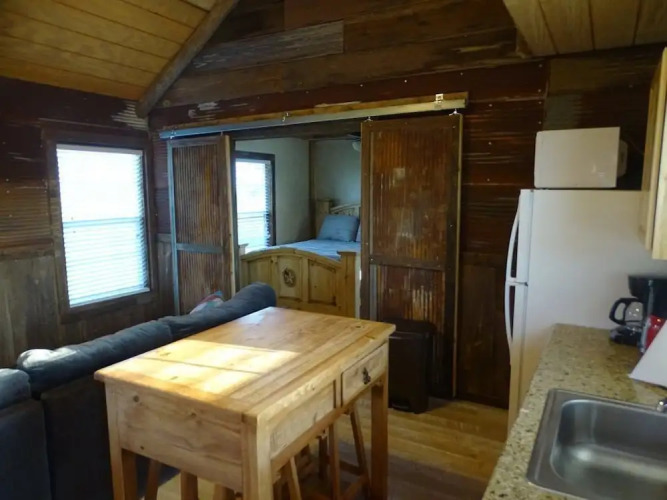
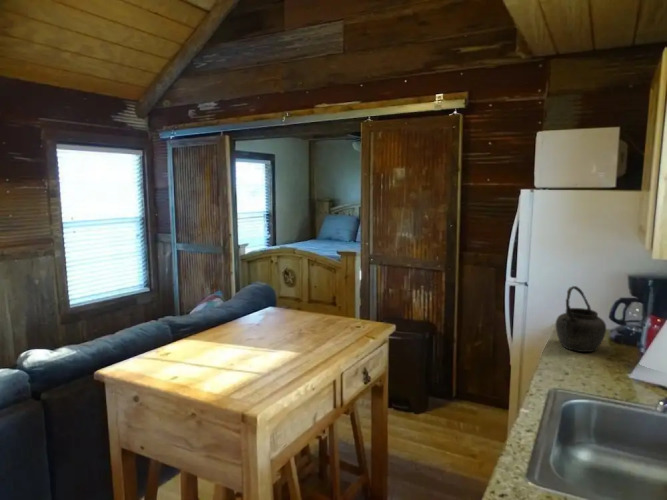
+ kettle (576, 318)
